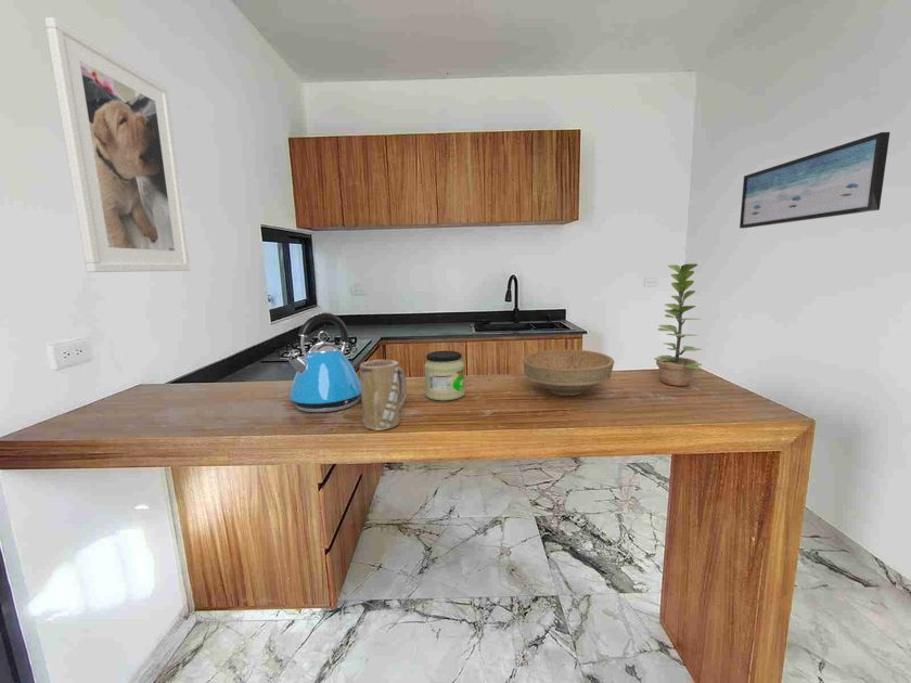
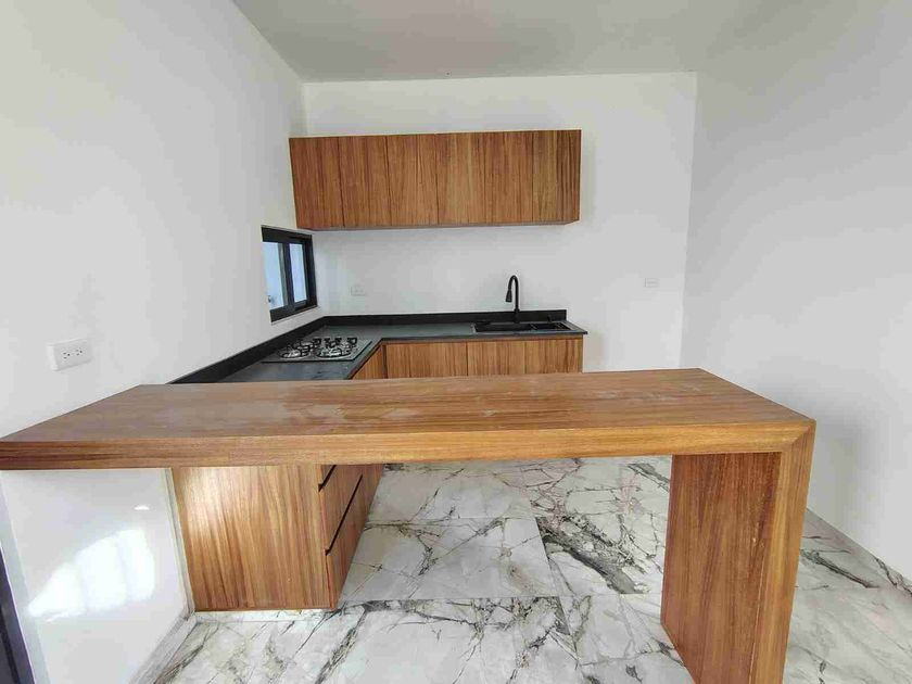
- wall art (799, 190)
- jar (444, 374)
- plant (681, 325)
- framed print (131, 168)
- bowl (566, 374)
- kettle (326, 358)
- mug (382, 390)
